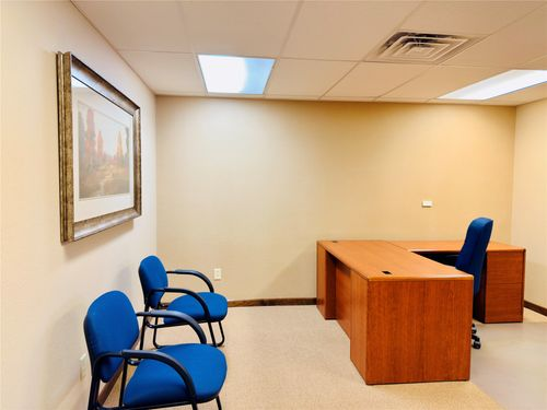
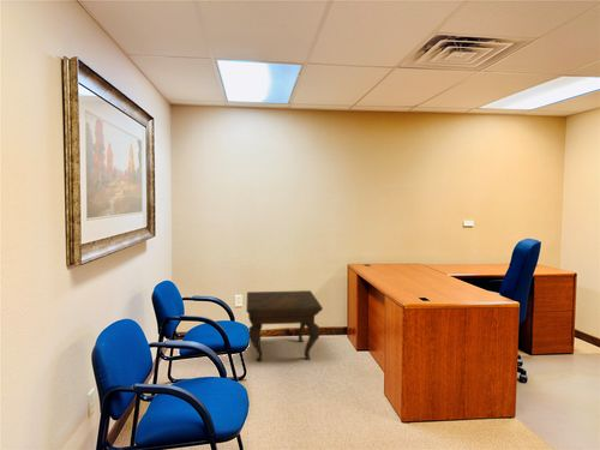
+ side table (281, 323)
